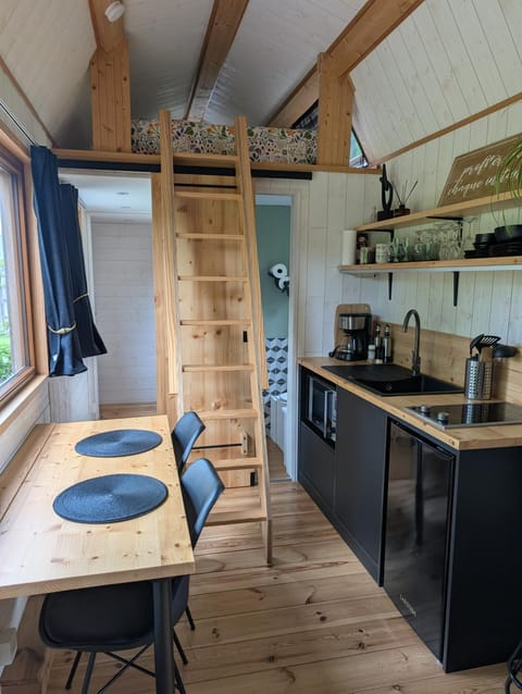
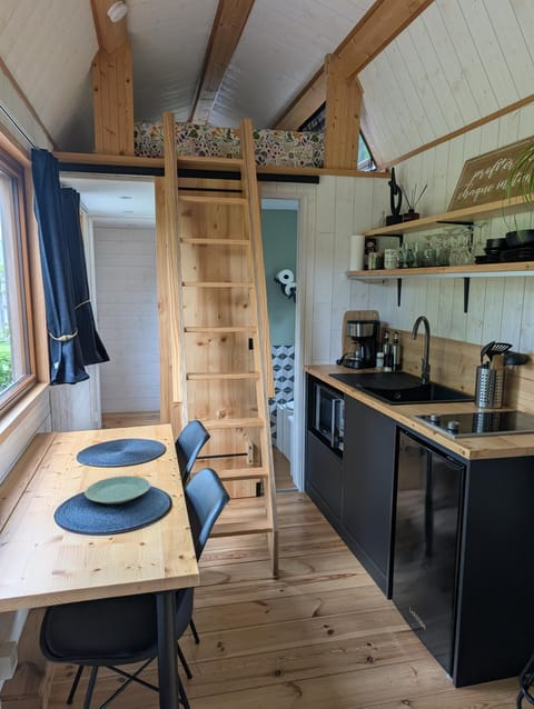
+ plate (118, 491)
